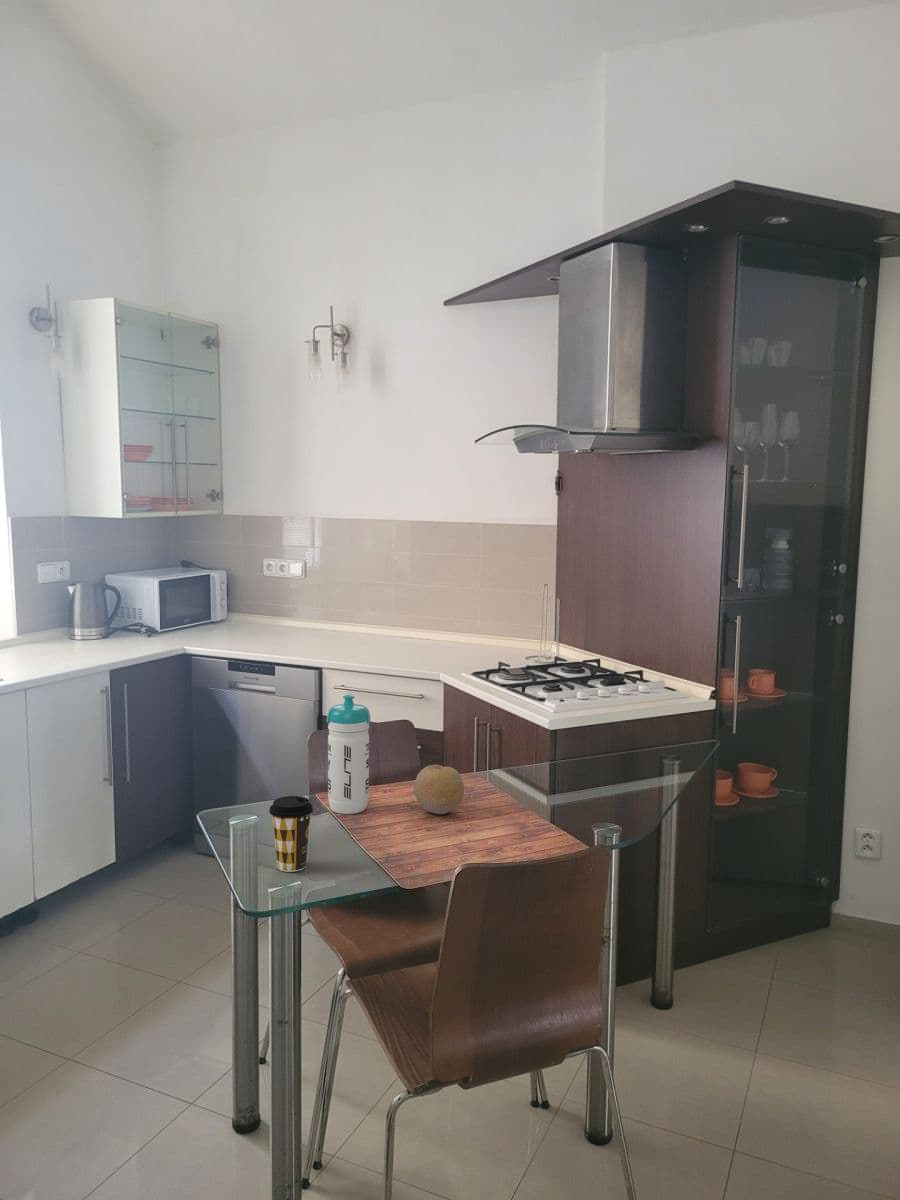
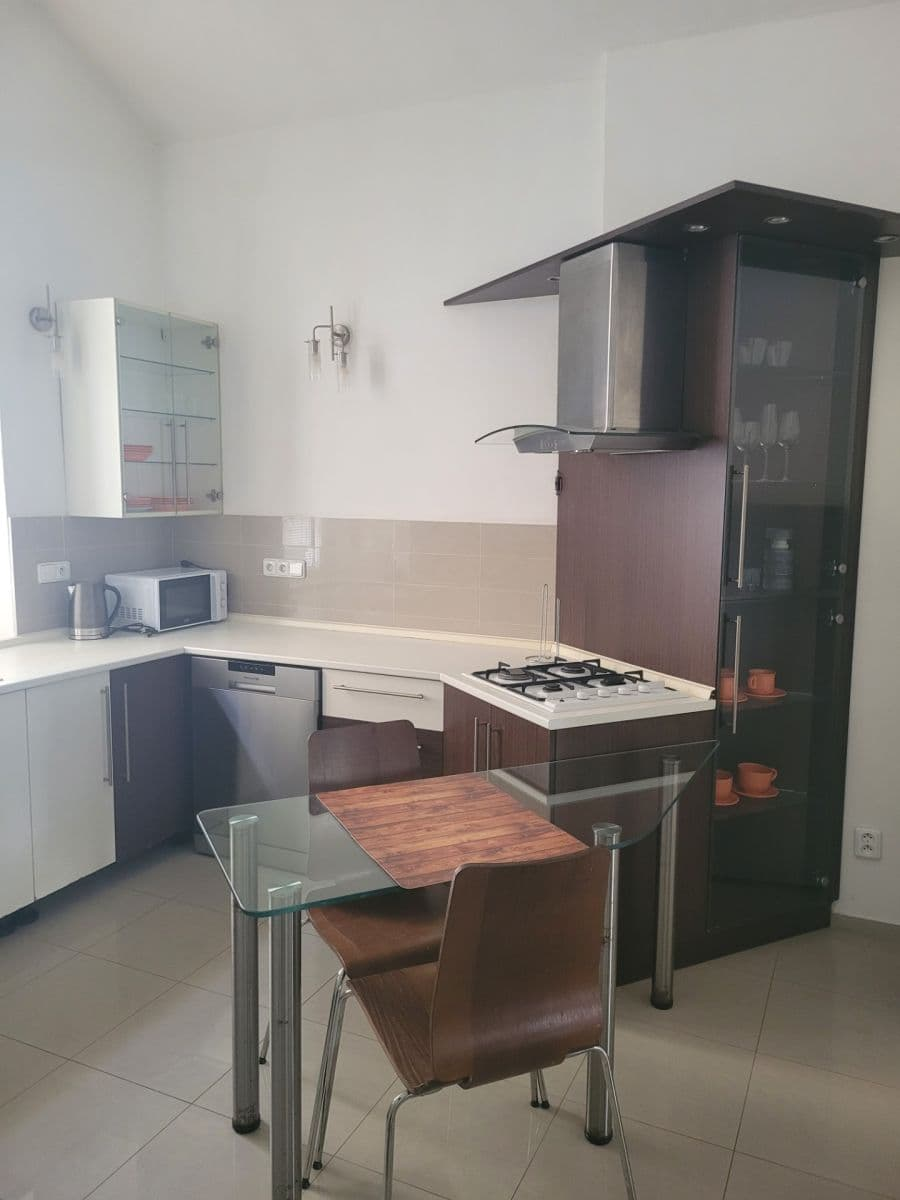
- water bottle (348, 752)
- fruit (438, 789)
- coffee cup (291, 834)
